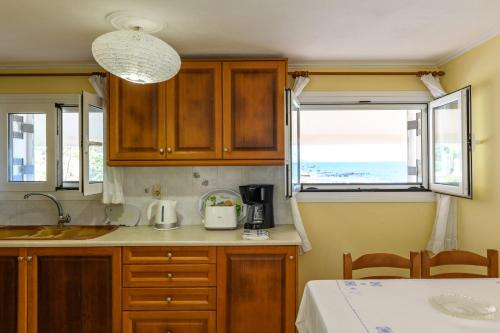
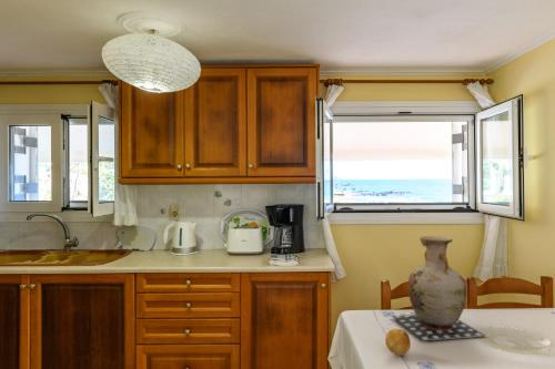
+ fruit (397, 341)
+ vase (435, 281)
